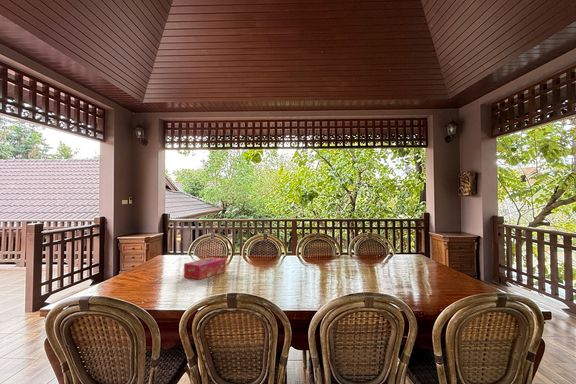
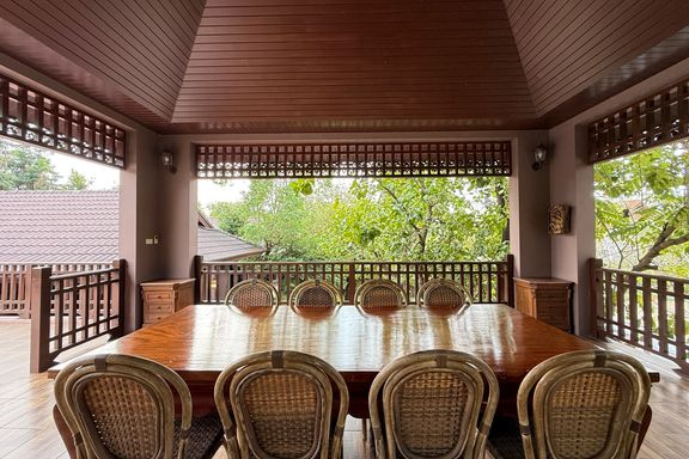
- tissue box (205, 267)
